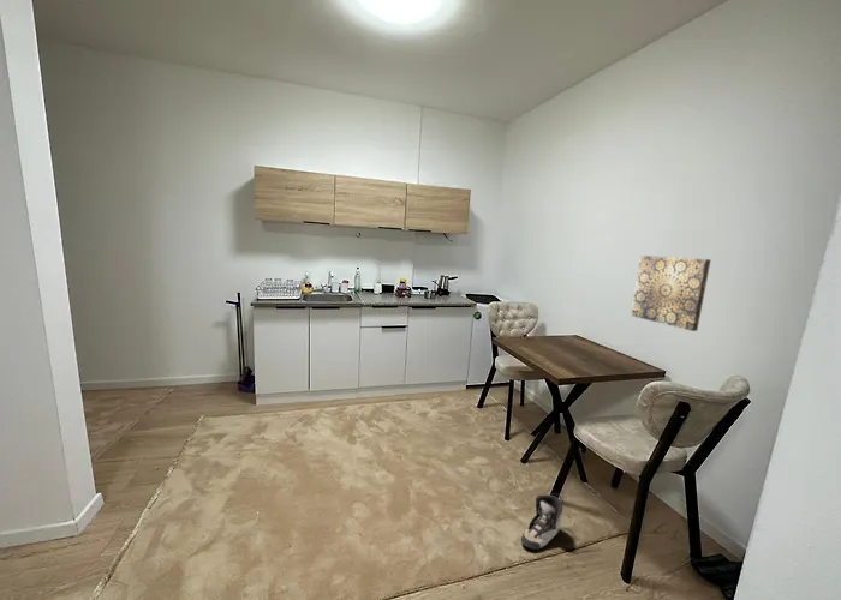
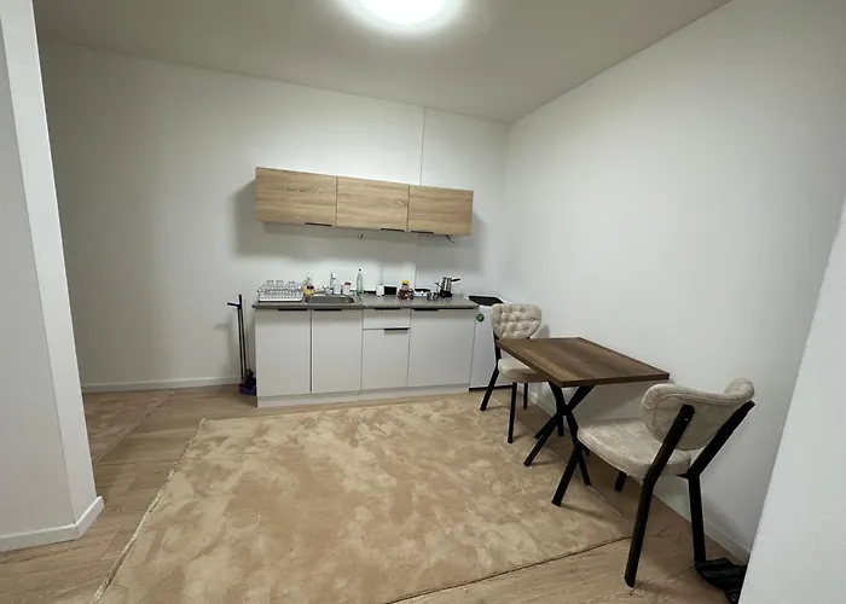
- shoe (542, 520)
- wall art (667, 290)
